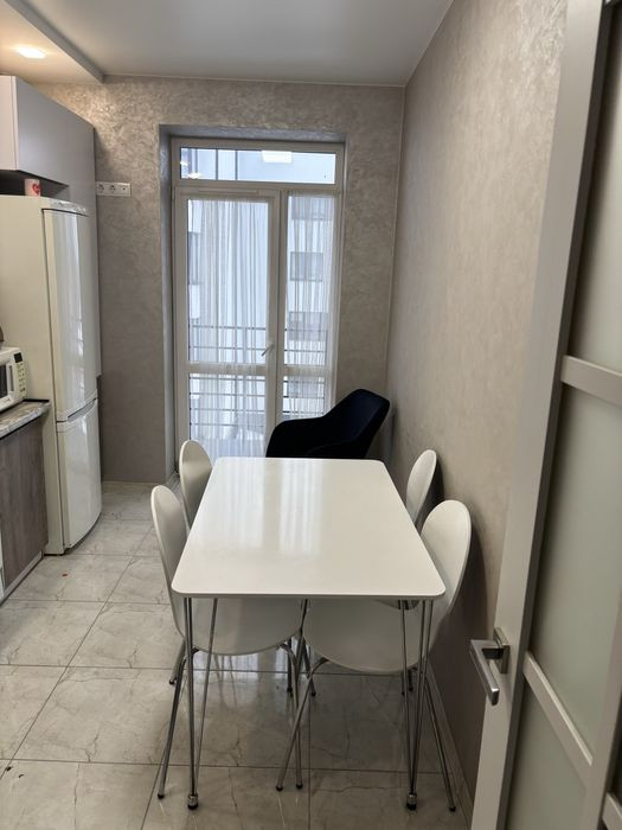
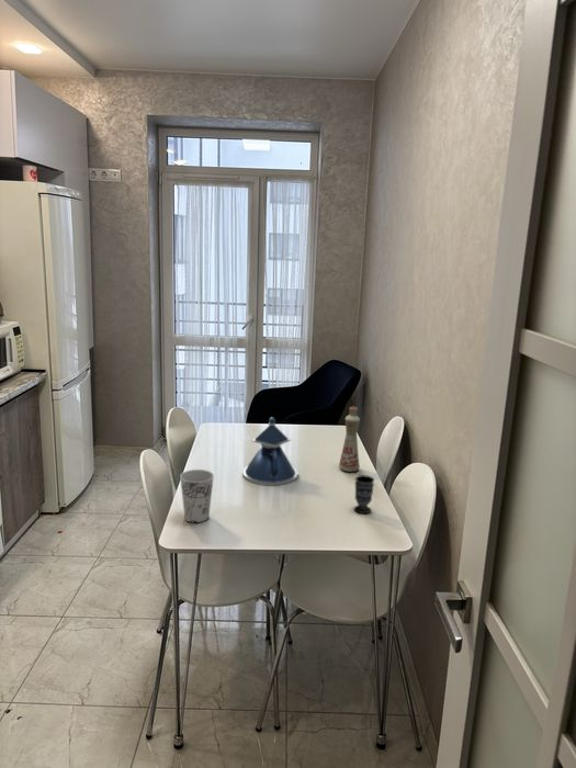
+ bottle (351, 438)
+ teapot (272, 445)
+ cup (363, 494)
+ cup (196, 496)
